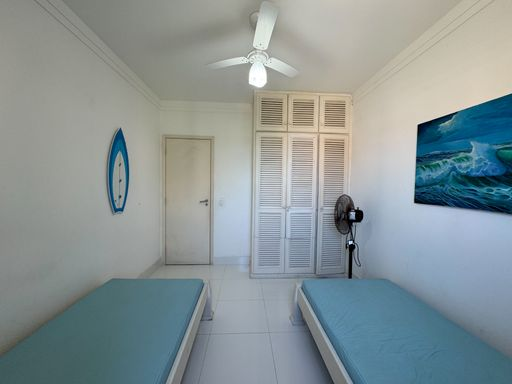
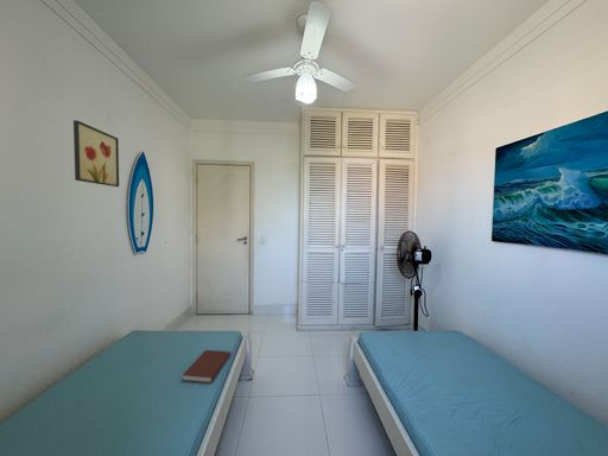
+ wall art (97, 157)
+ book (208, 365)
